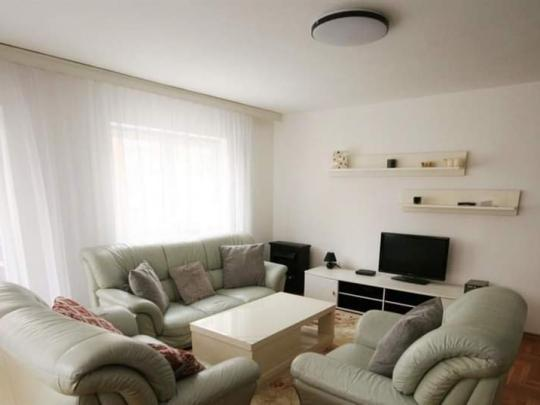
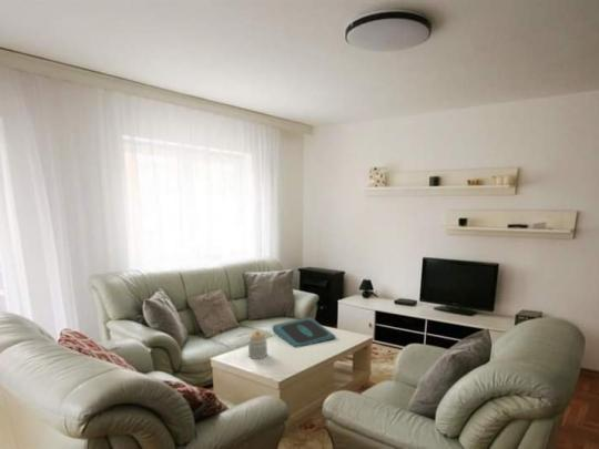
+ jar (257, 343)
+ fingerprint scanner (303, 331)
